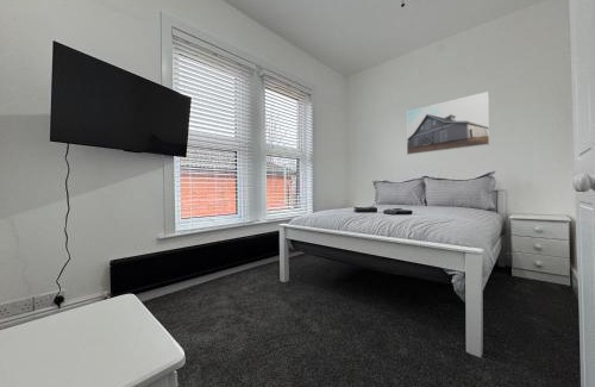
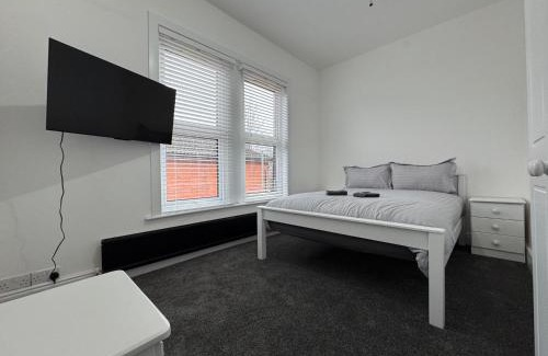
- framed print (444, 126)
